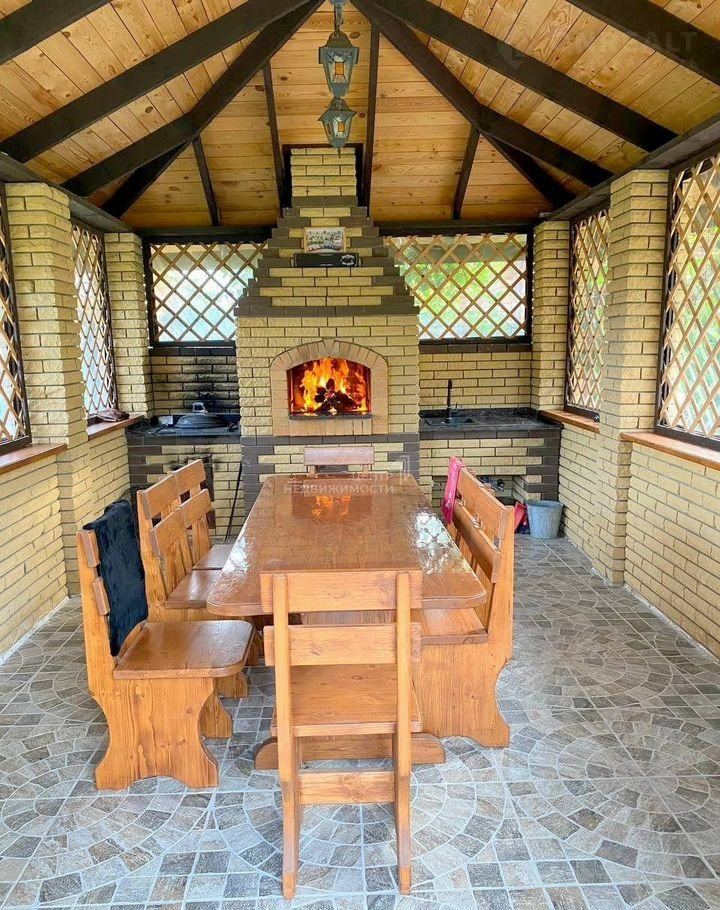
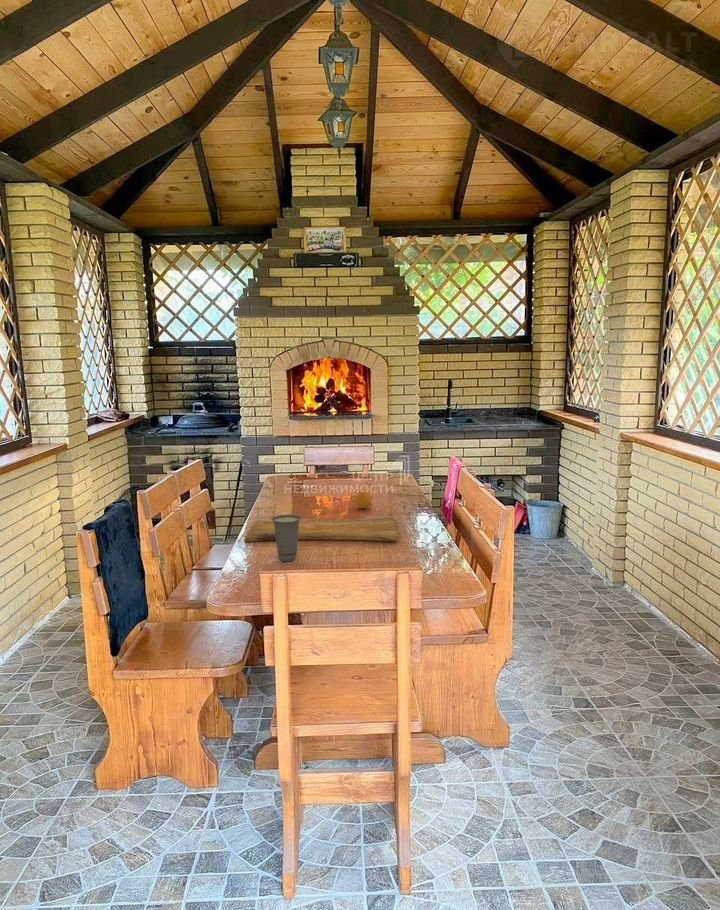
+ fruit (363, 500)
+ cutting board (323, 529)
+ cup (286, 538)
